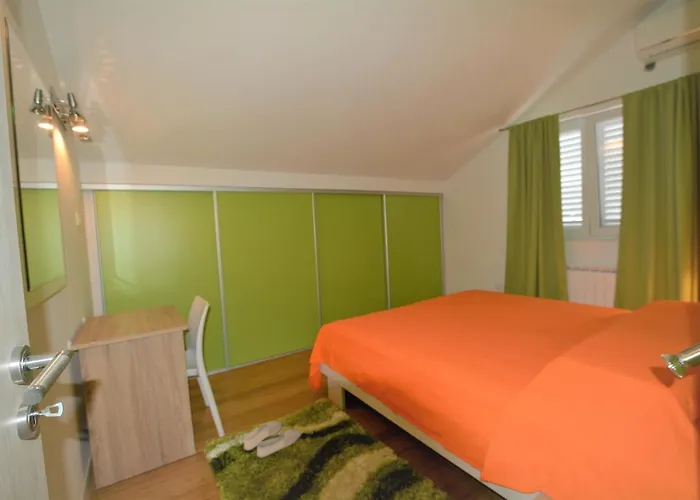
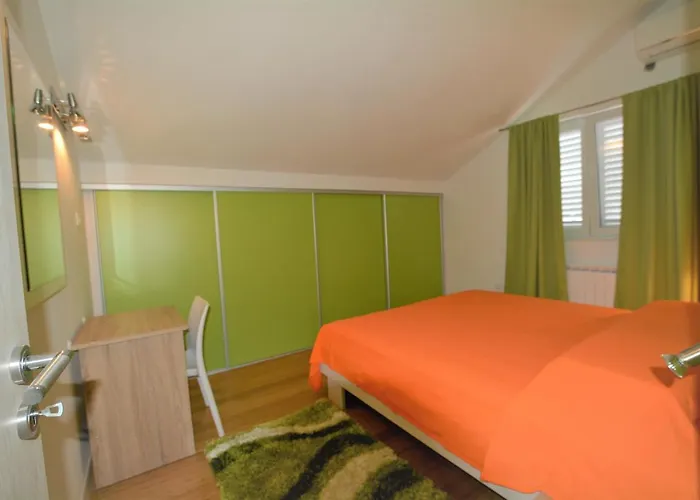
- slippers (271, 434)
